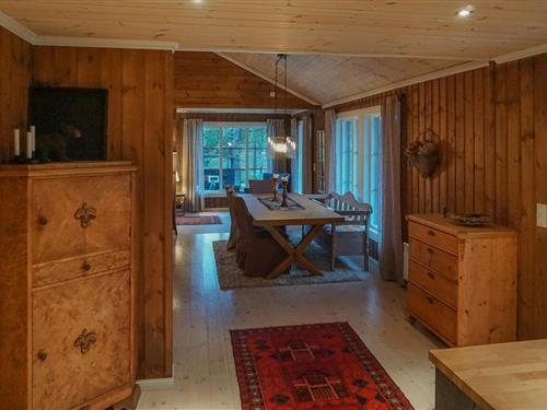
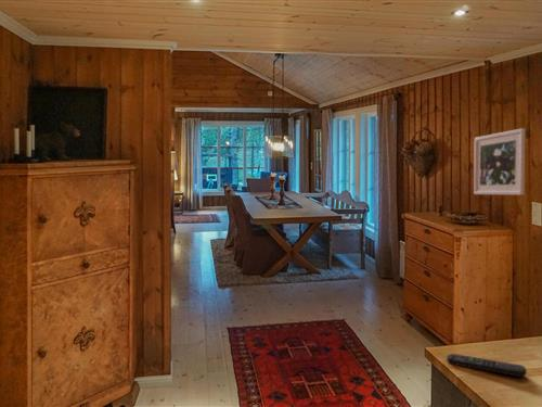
+ remote control (485, 364)
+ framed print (496, 164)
